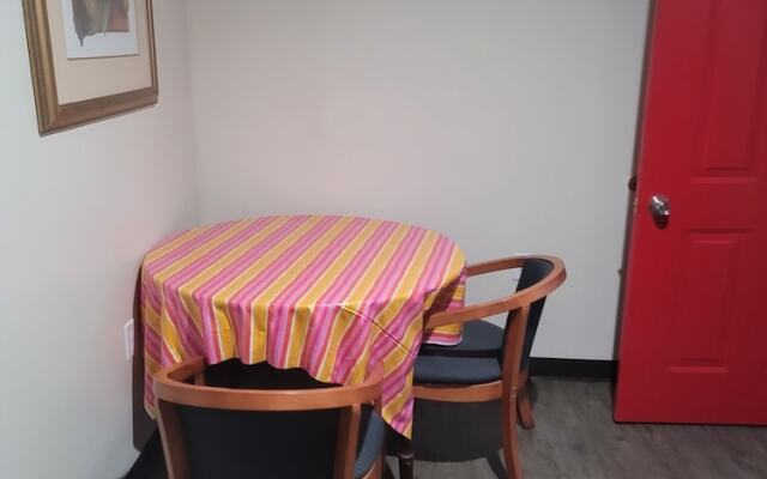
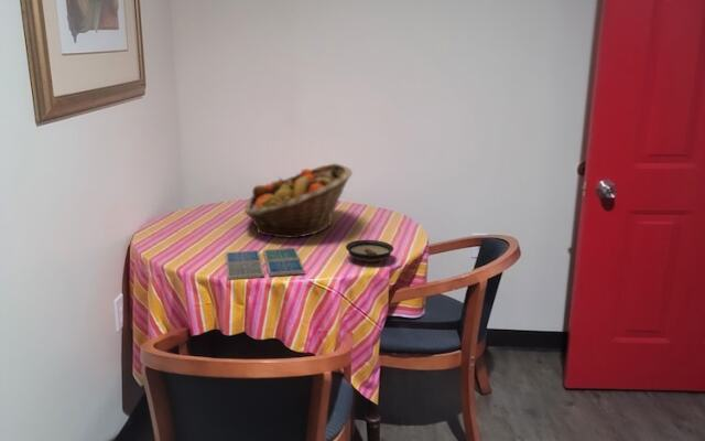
+ drink coaster (265, 261)
+ fruit basket (297, 197)
+ saucer (369, 251)
